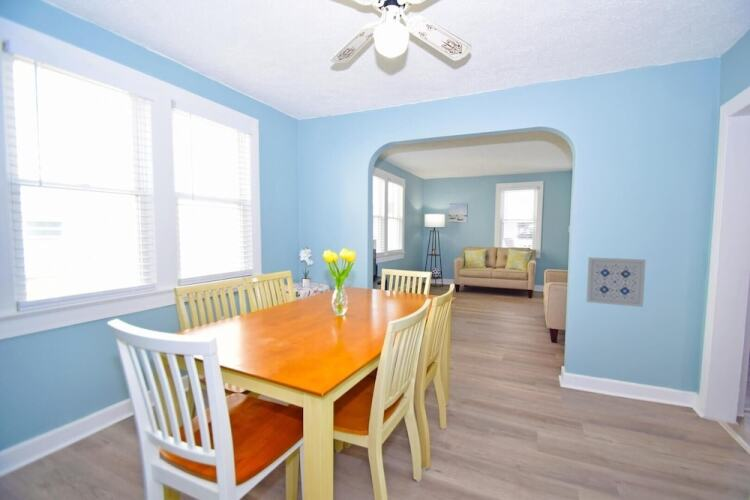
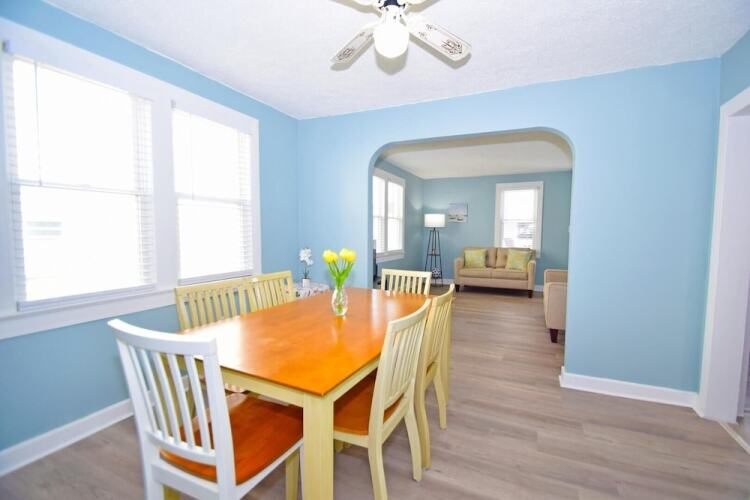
- wall art (614, 281)
